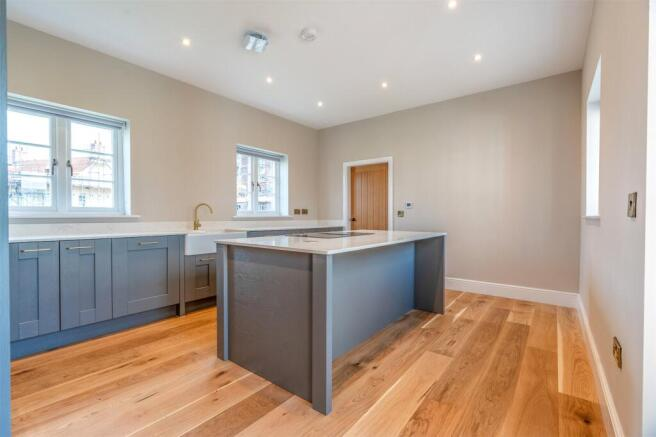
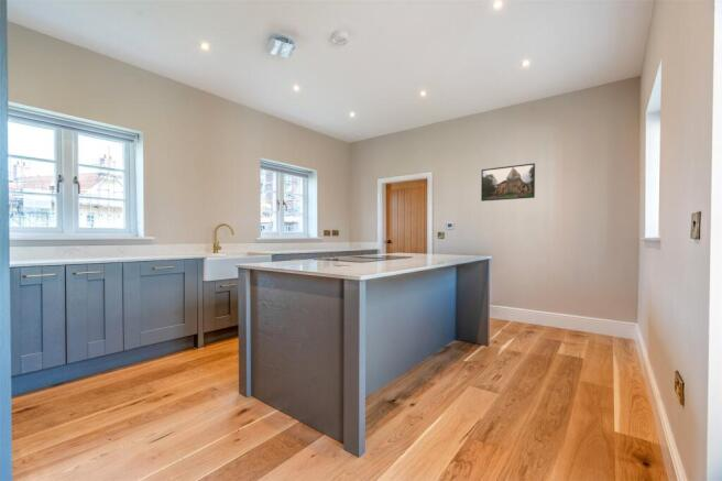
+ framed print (506, 183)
